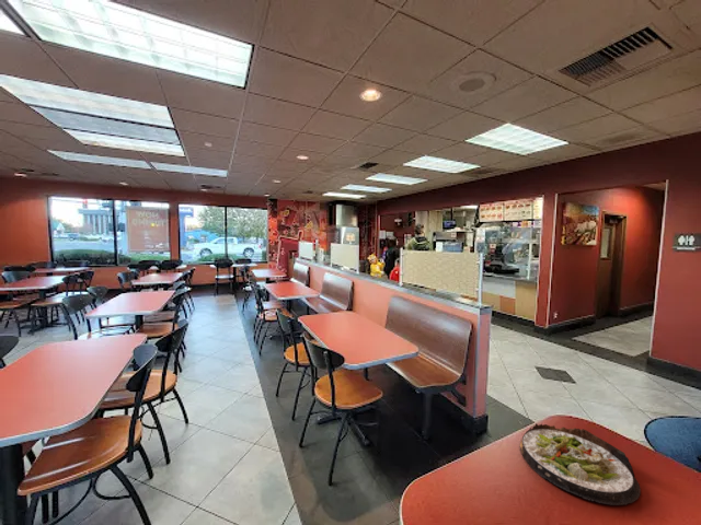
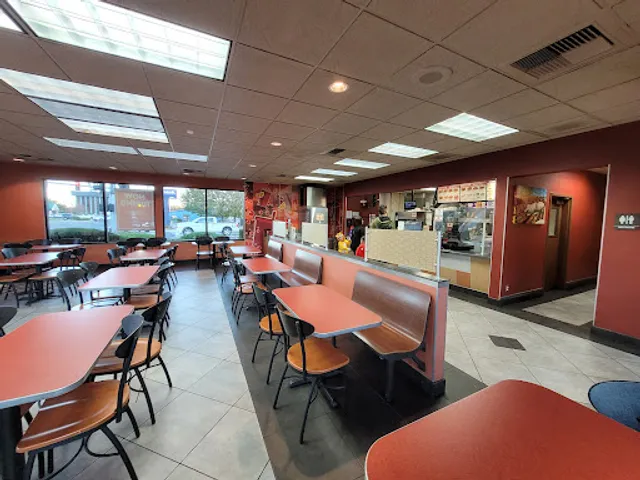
- salad plate (573, 456)
